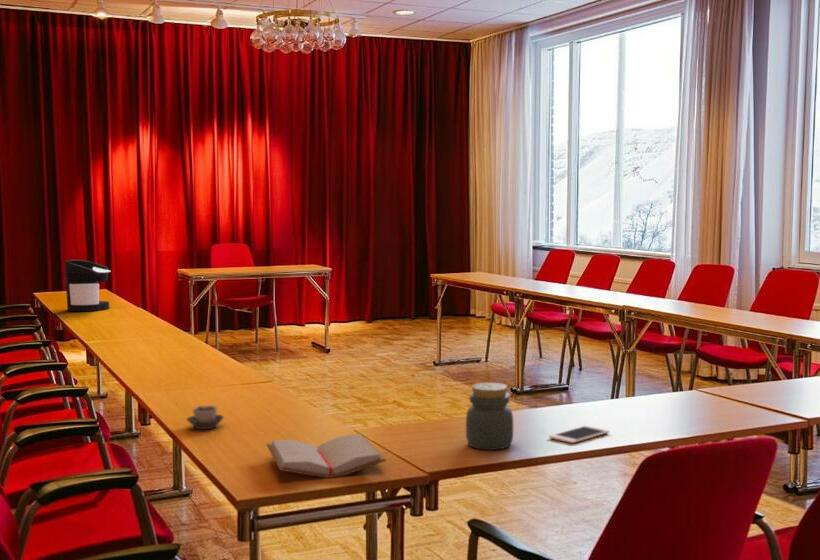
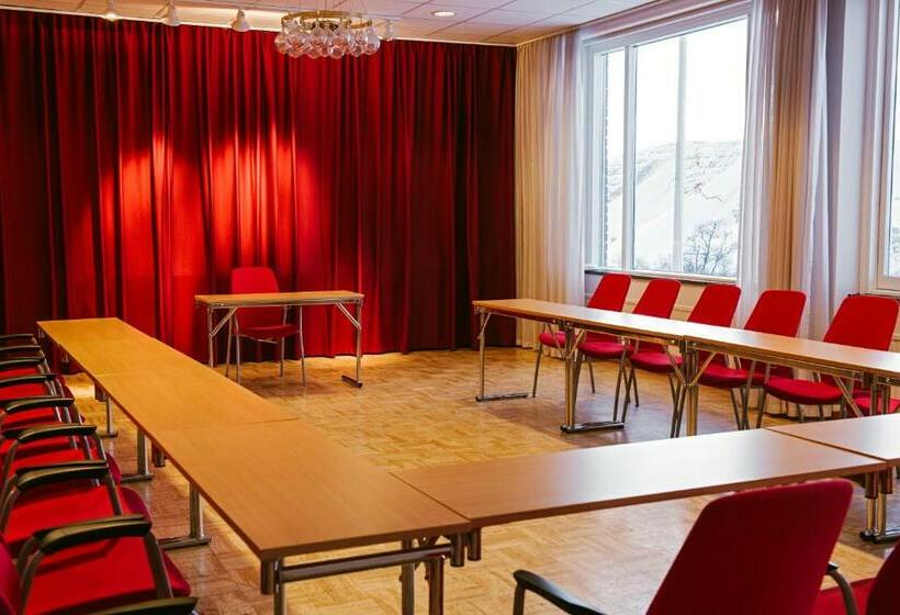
- cell phone (579, 434)
- jar (489, 415)
- paperback book (324, 455)
- cup (205, 417)
- coffee maker (88, 284)
